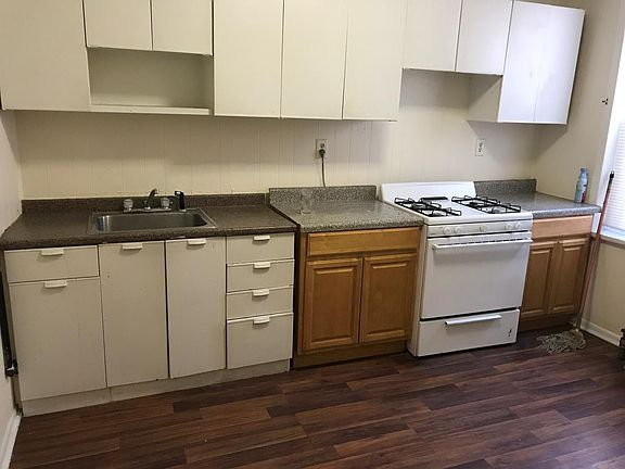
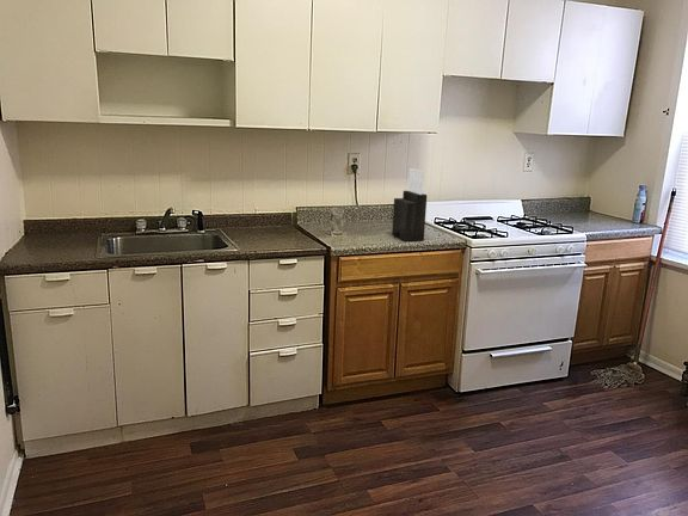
+ knife block (407, 203)
